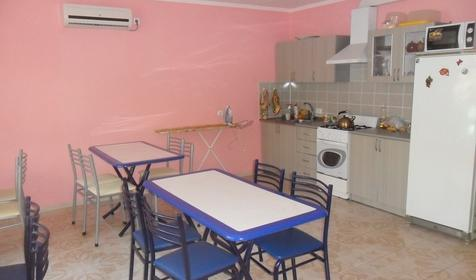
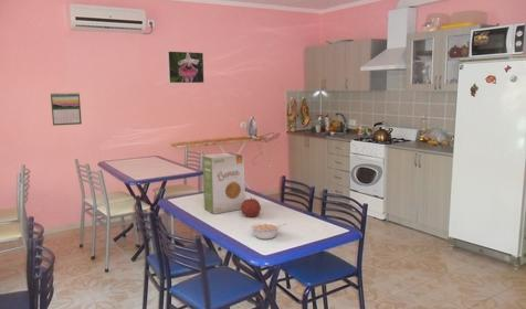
+ fruit (251, 205)
+ legume (266, 230)
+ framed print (186, 67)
+ food box (223, 182)
+ calendar (65, 108)
